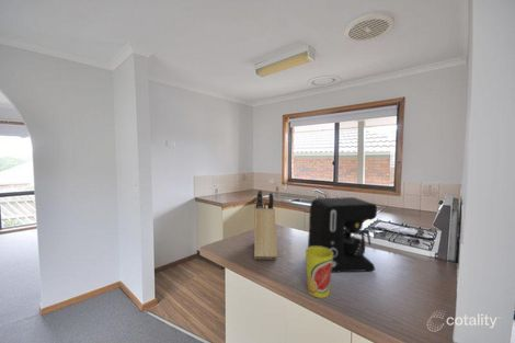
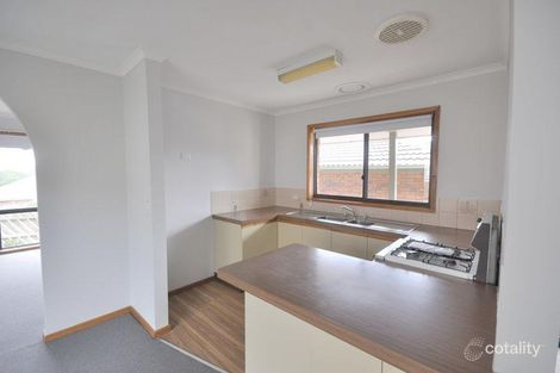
- knife block (264, 220)
- coffee maker (343, 231)
- cup (318, 271)
